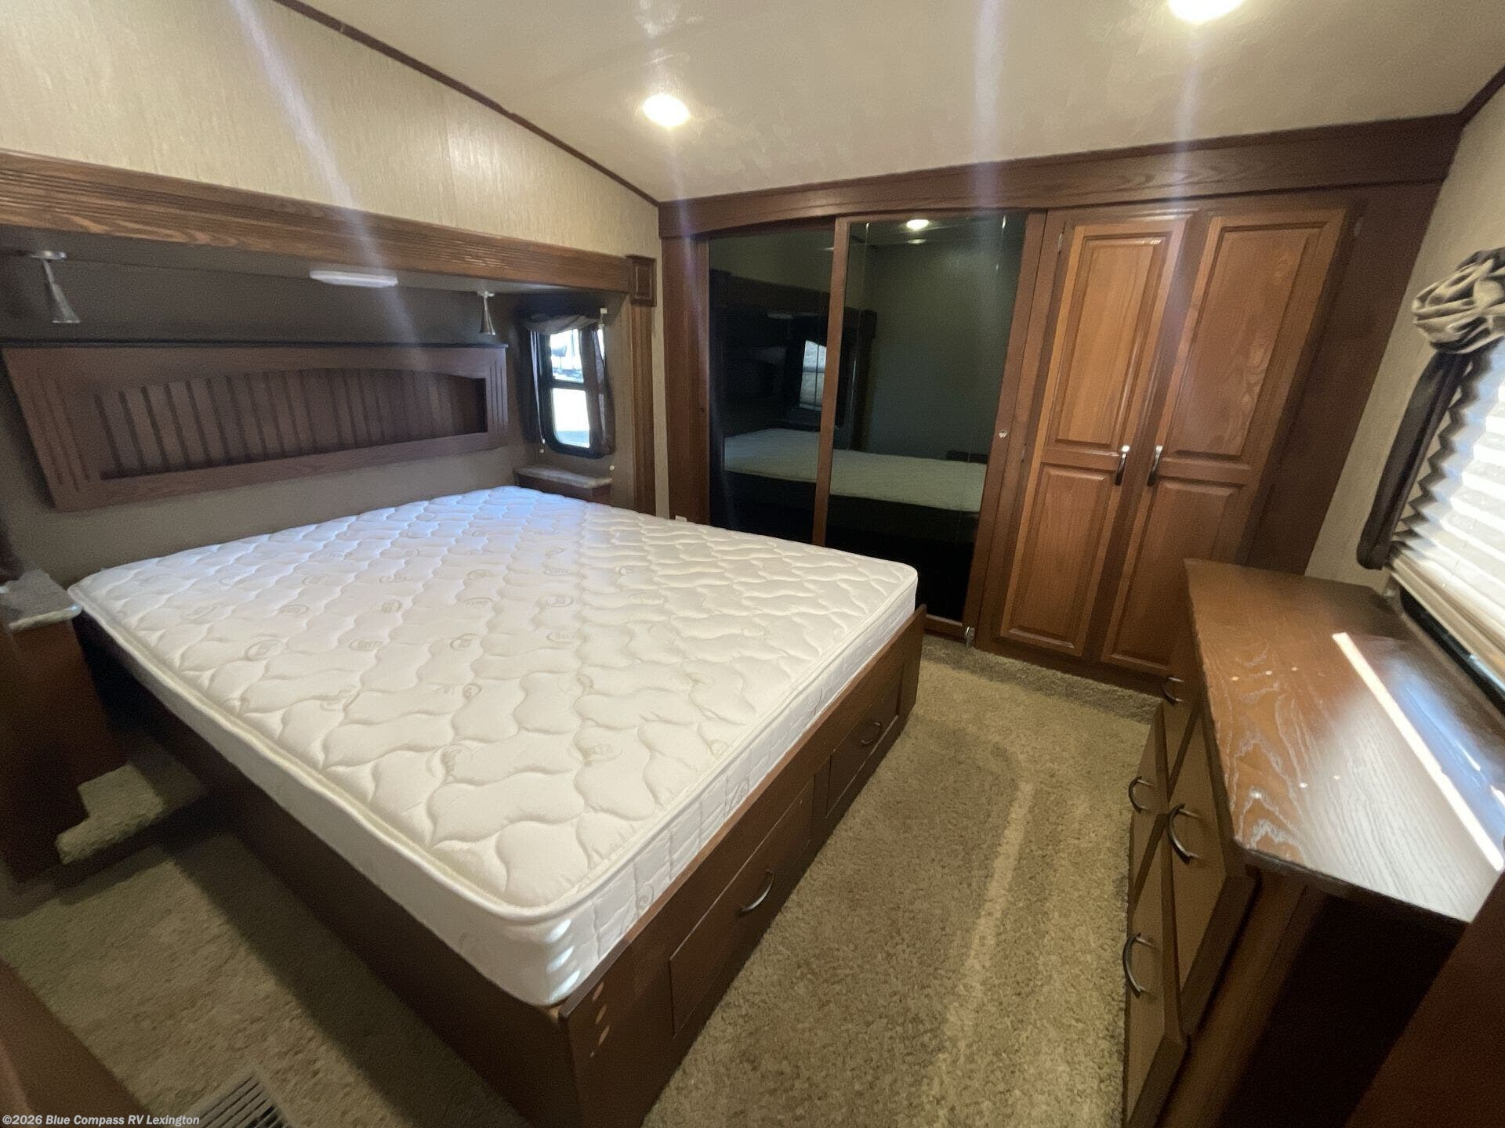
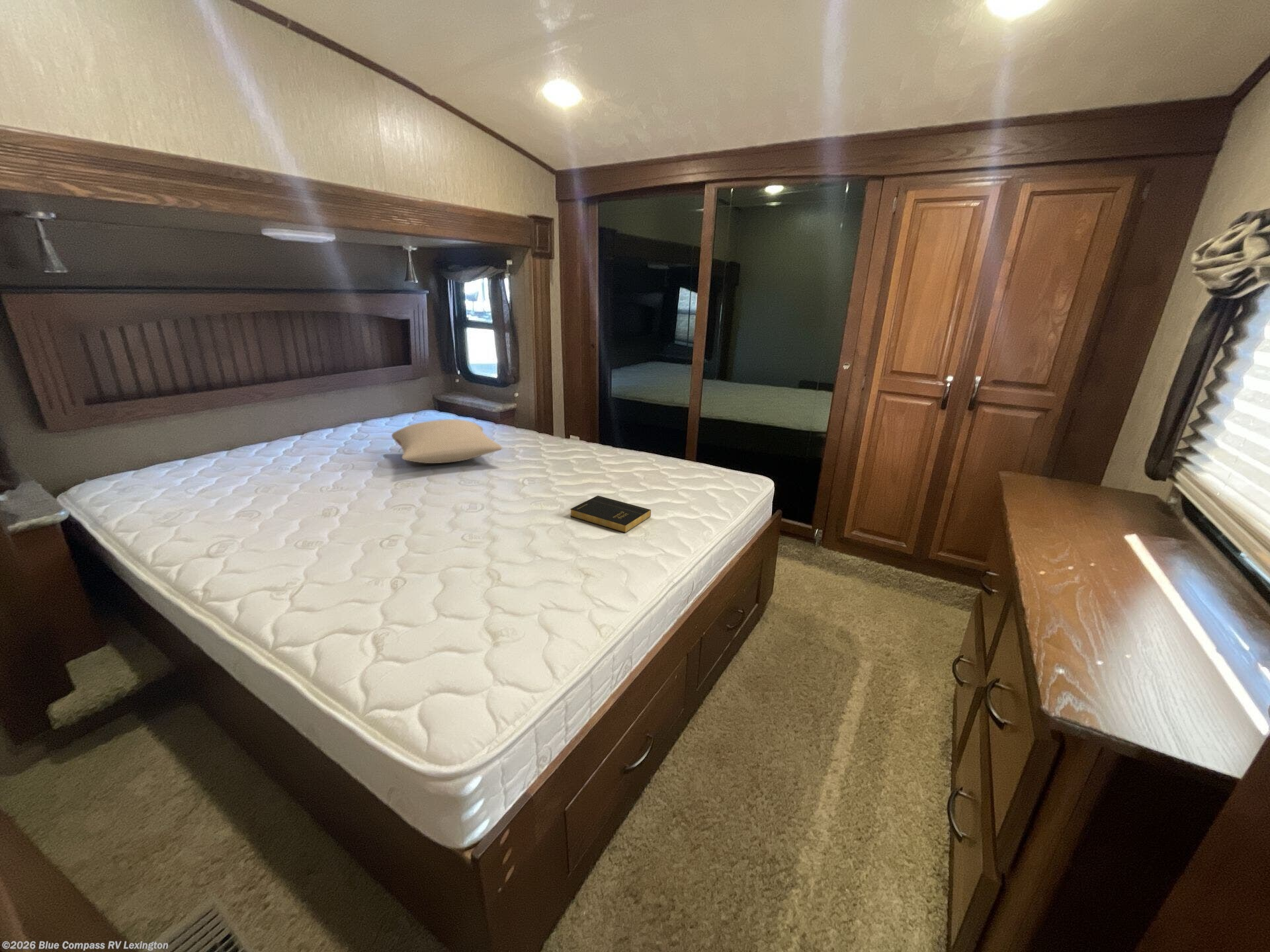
+ pillow (446, 441)
+ book (609, 512)
